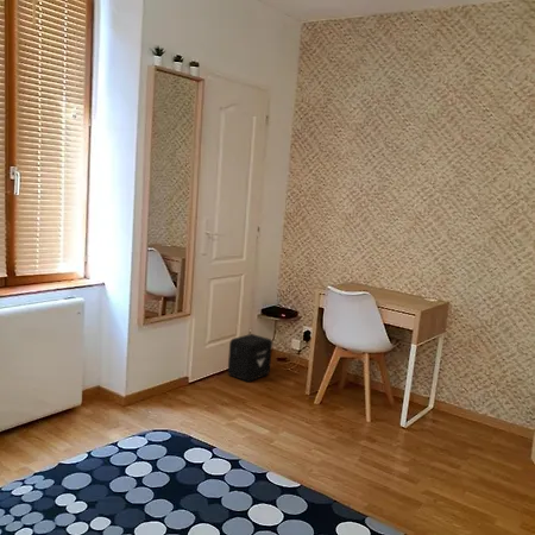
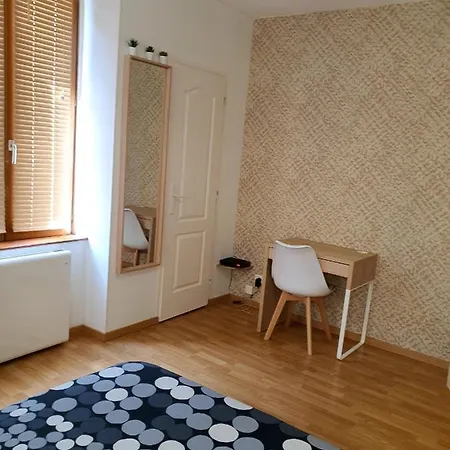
- air purifier (251, 357)
